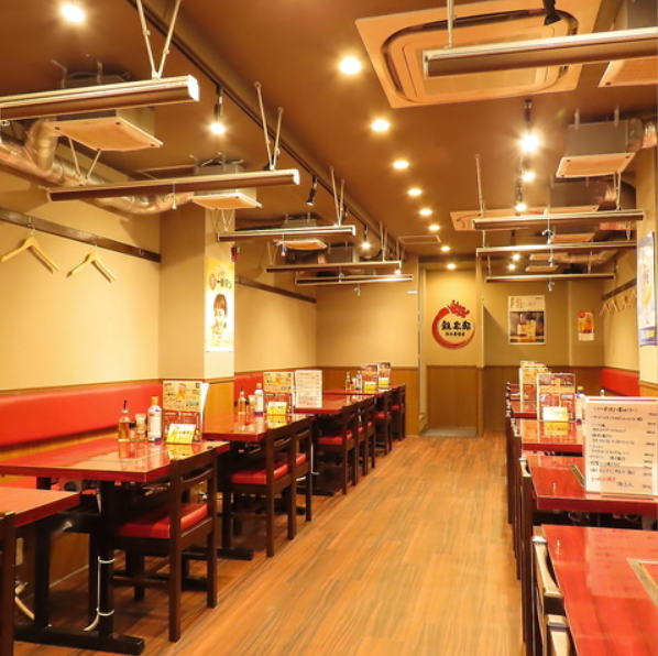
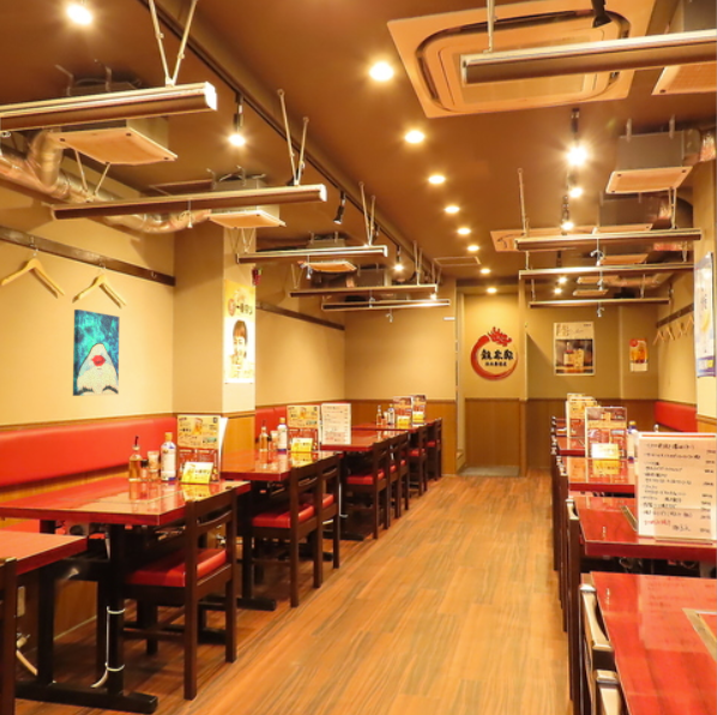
+ wall art (97, 354)
